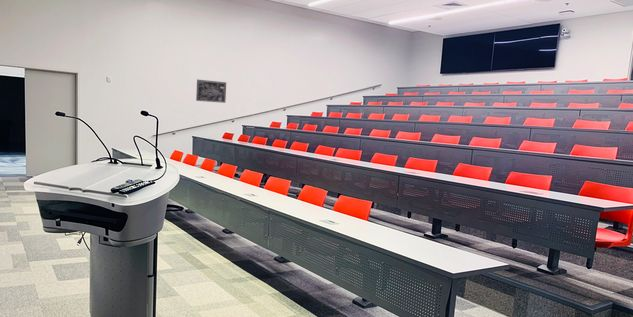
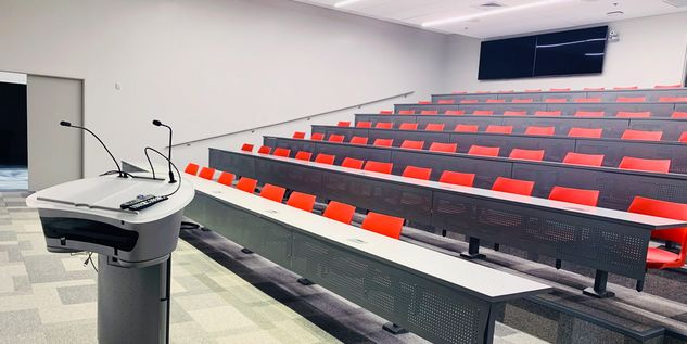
- wall art (211, 91)
